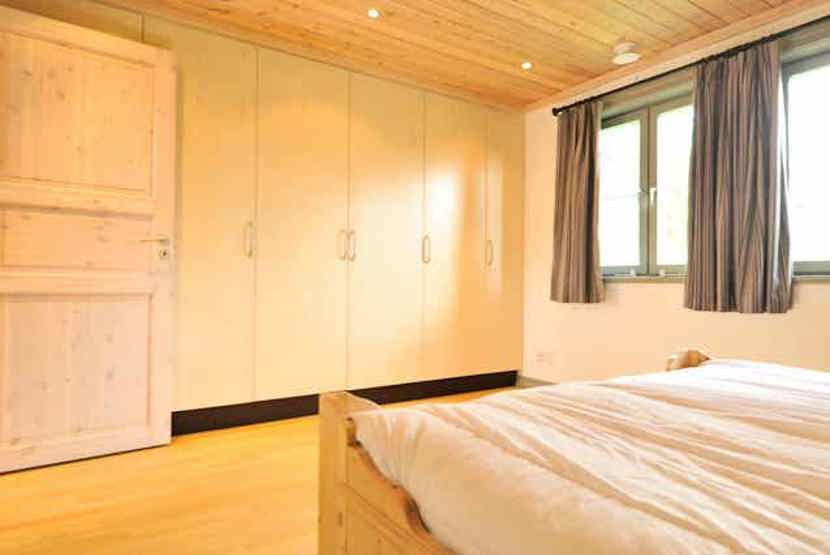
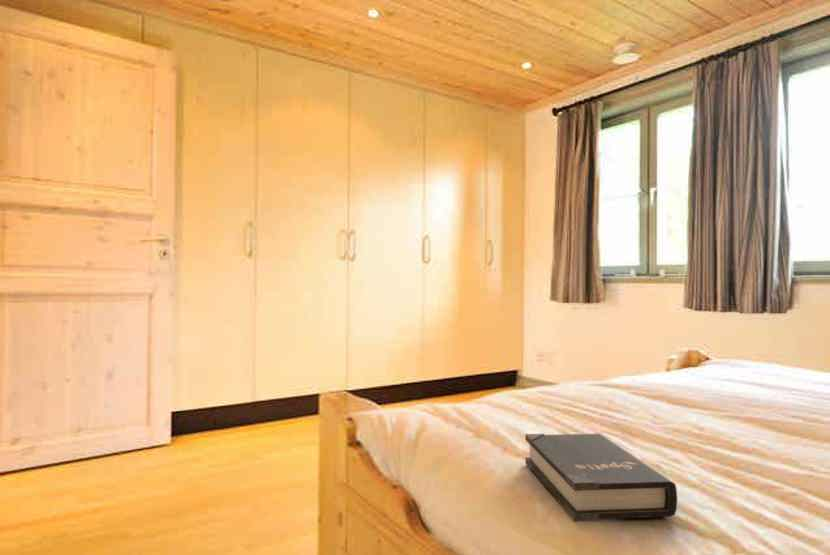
+ hardback book (591, 470)
